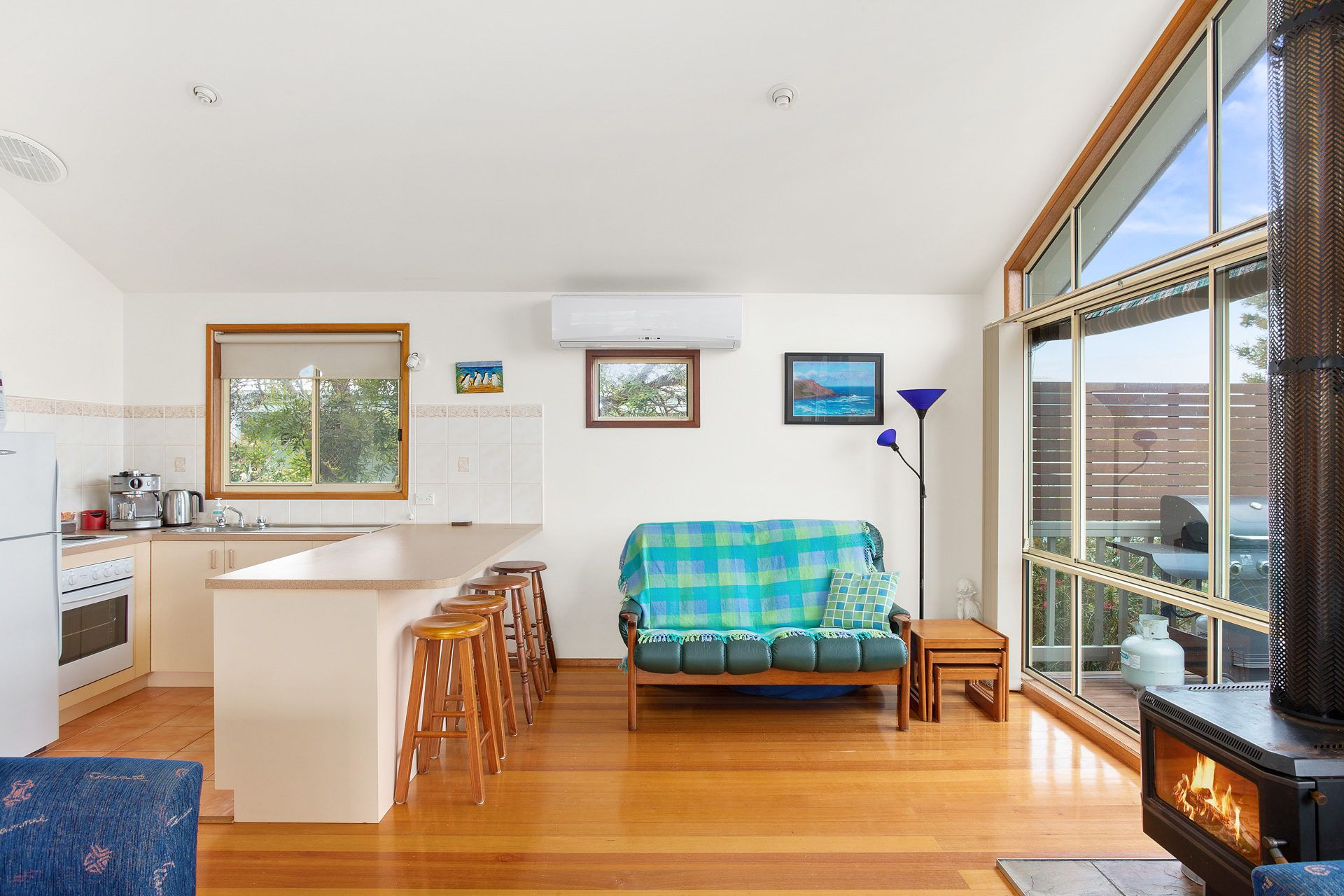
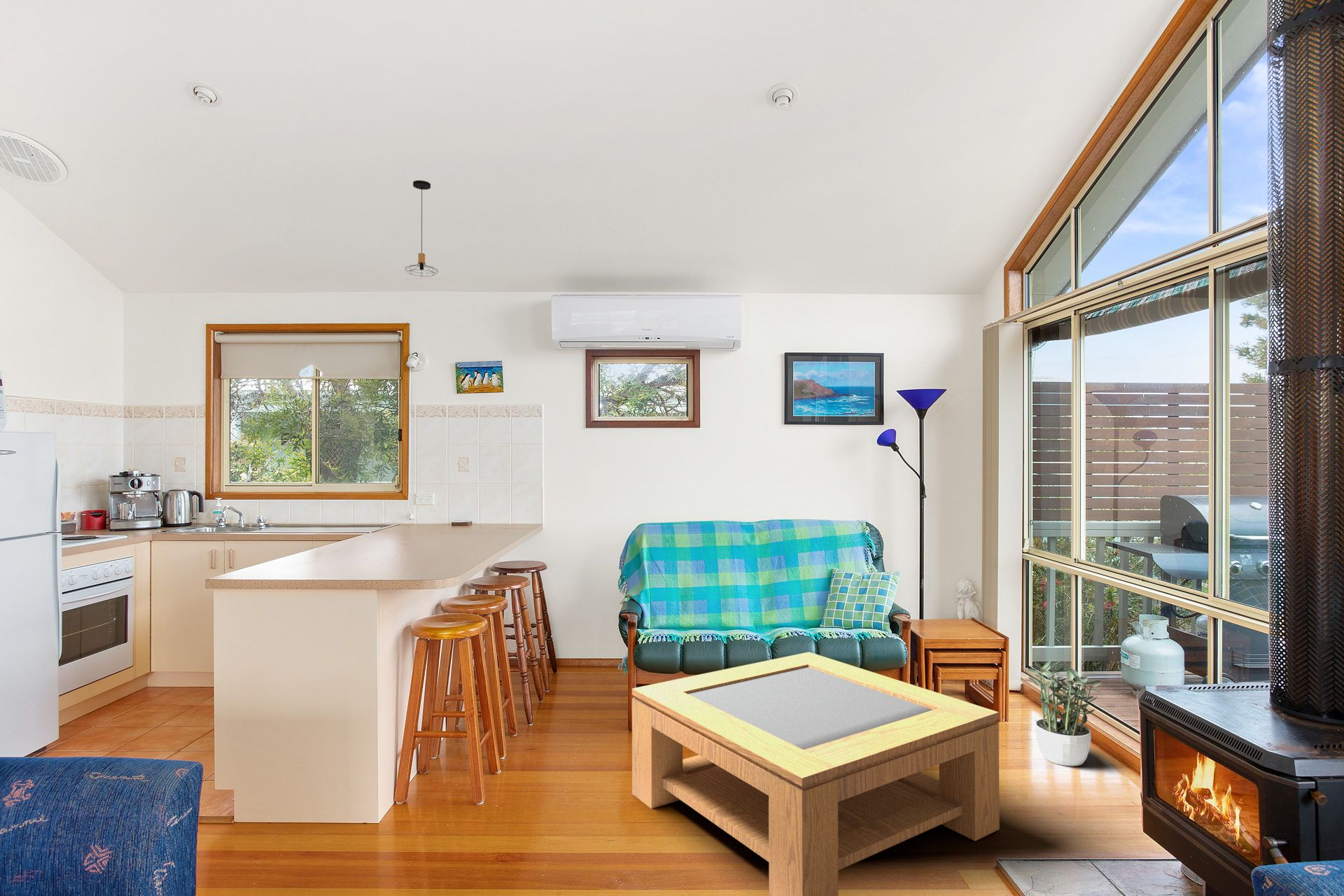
+ pendant light (421, 232)
+ coffee table (806, 755)
+ potted plant (1063, 708)
